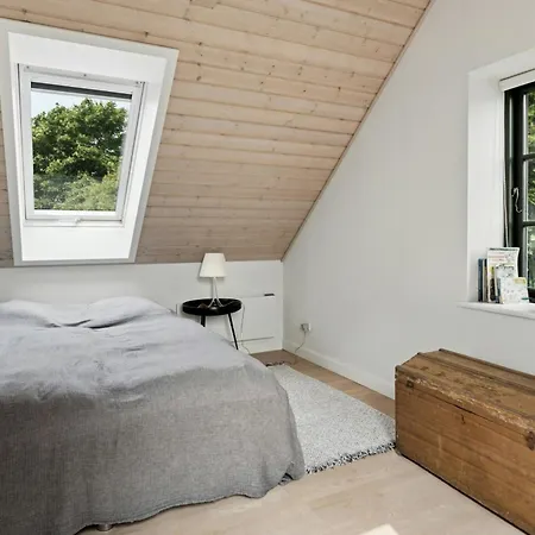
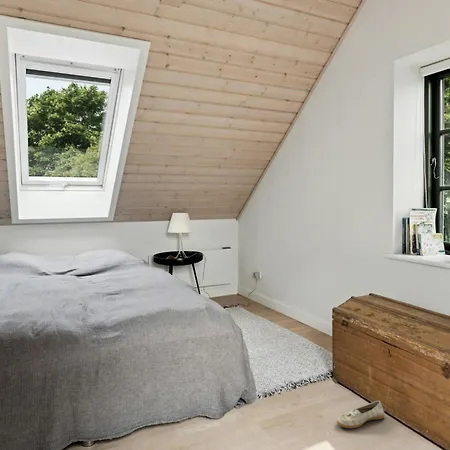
+ shoe (360, 413)
